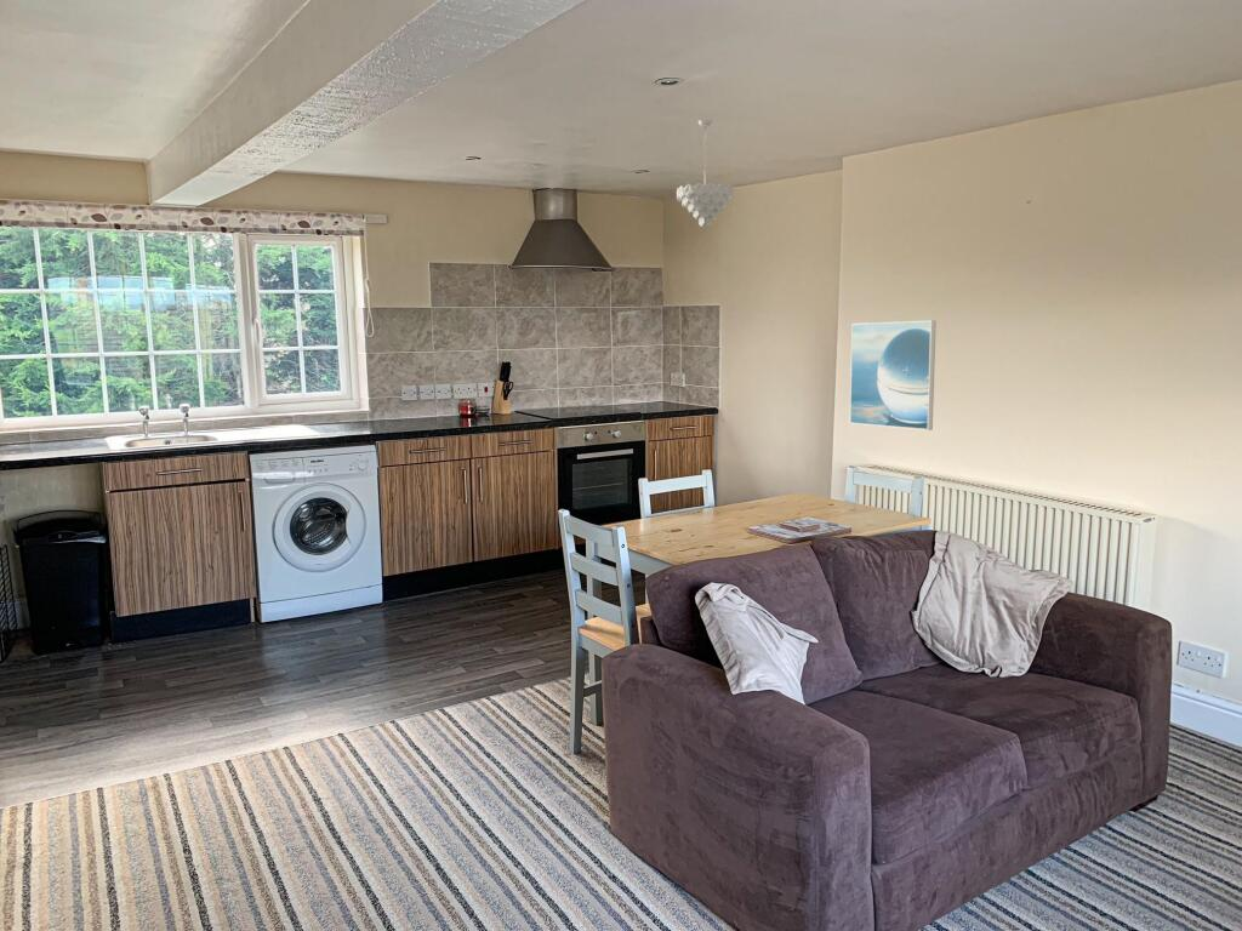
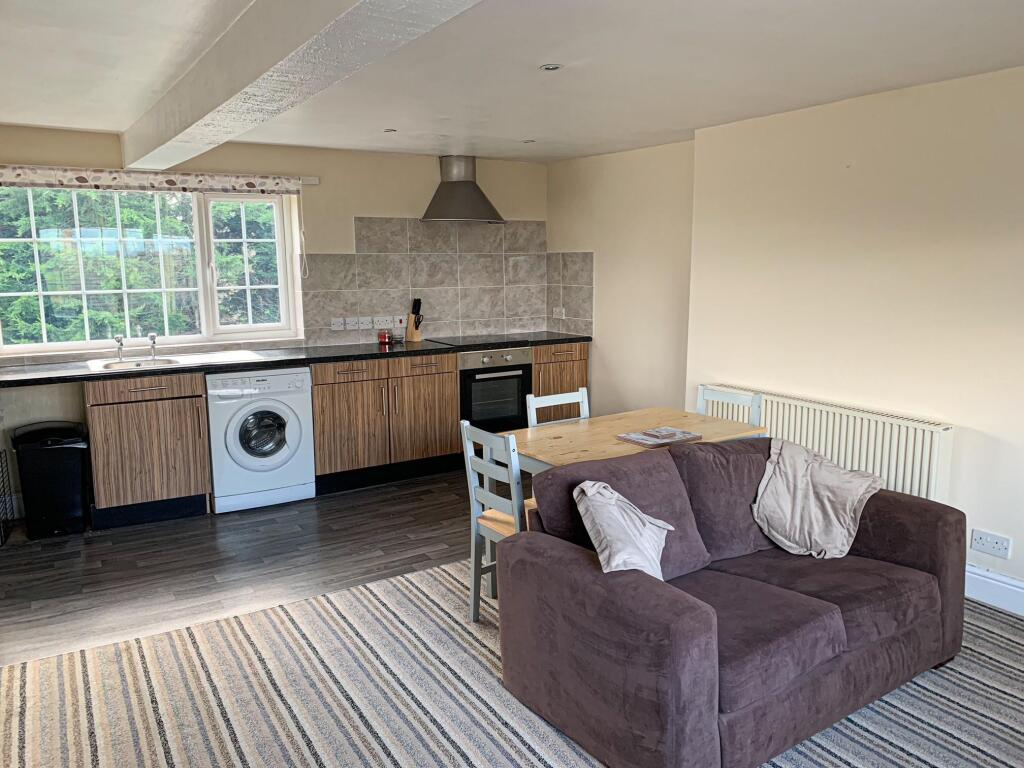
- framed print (890, 375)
- pendant light (705, 173)
